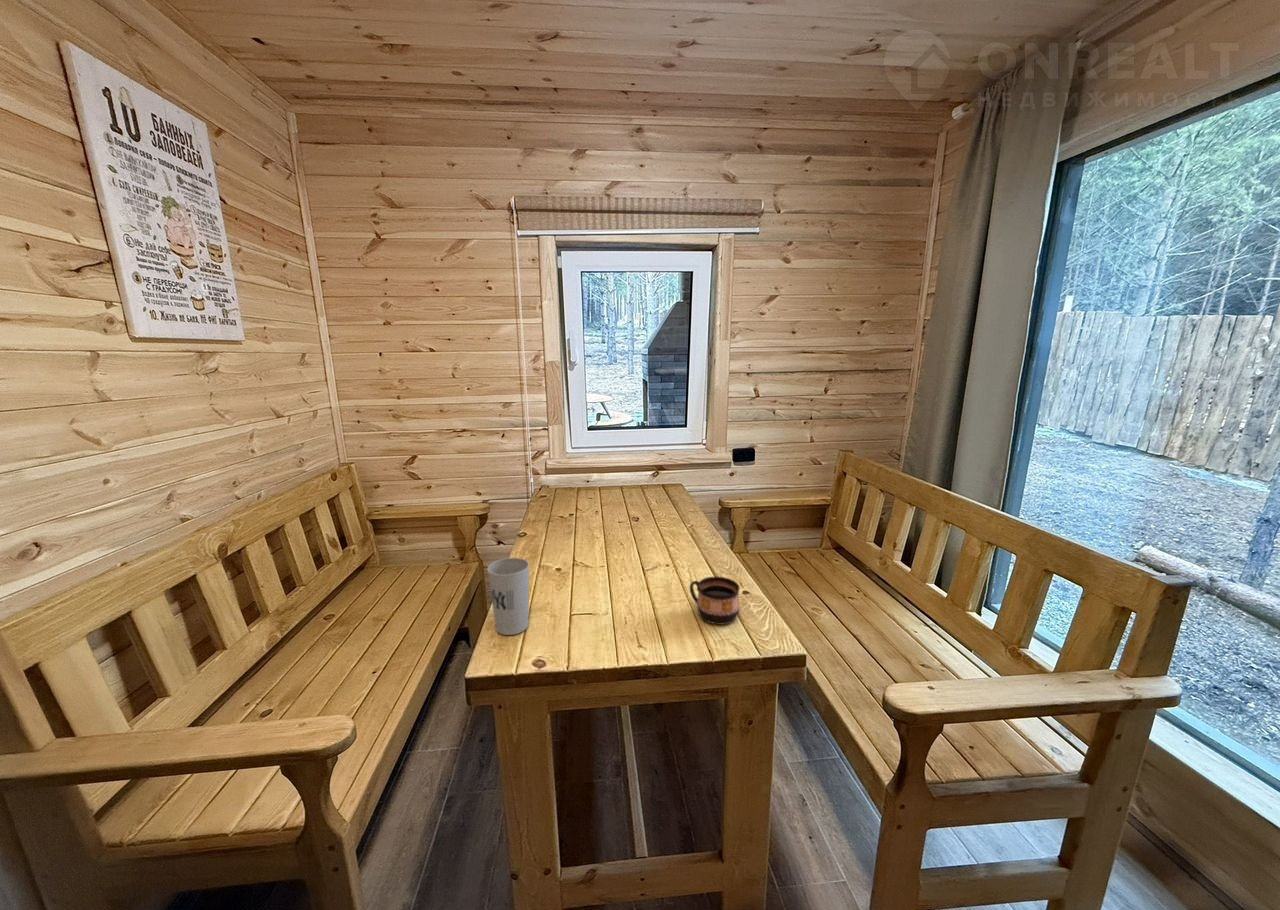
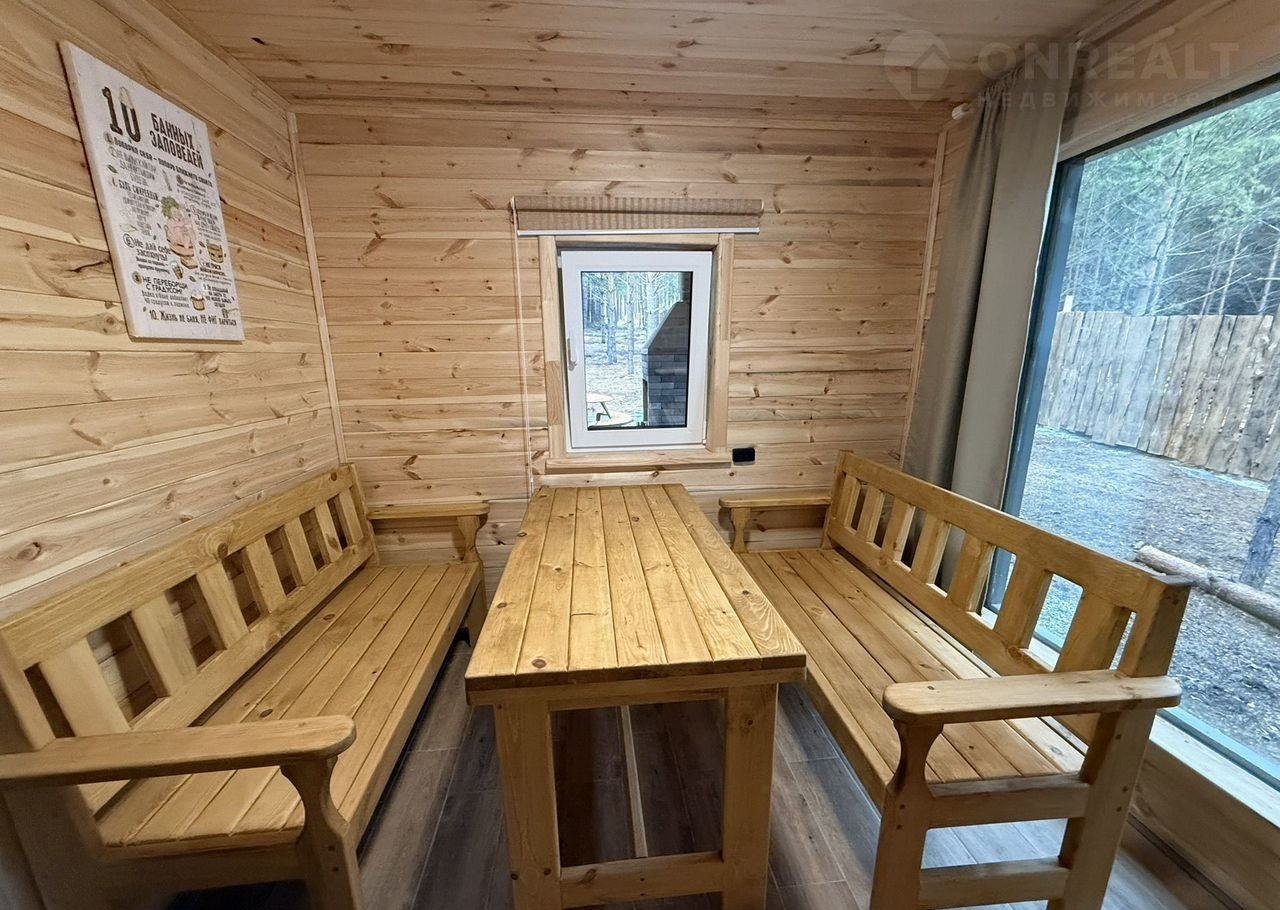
- cup (716, 599)
- cup (510, 596)
